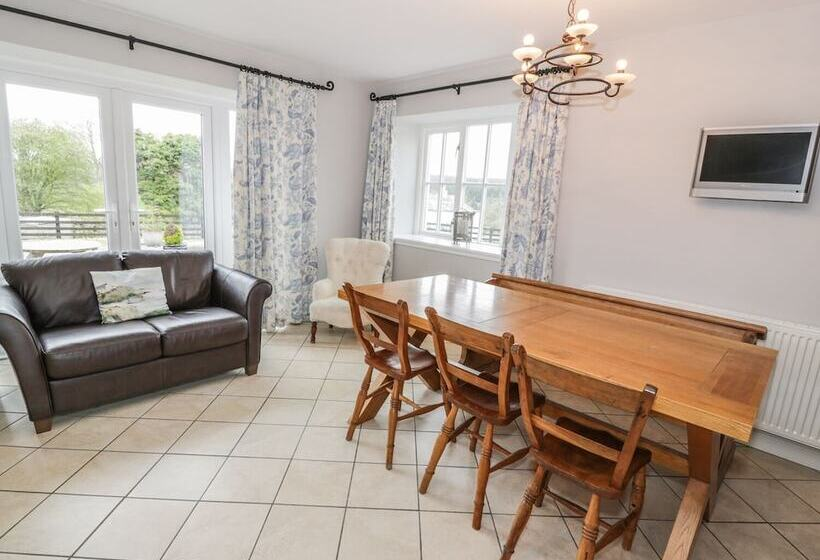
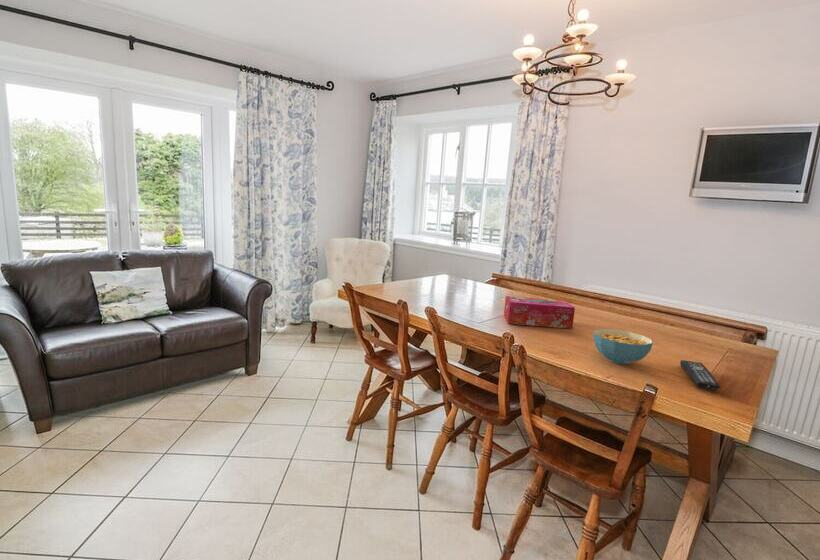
+ cereal bowl (620, 349)
+ tissue box (537, 311)
+ remote control (698, 373)
